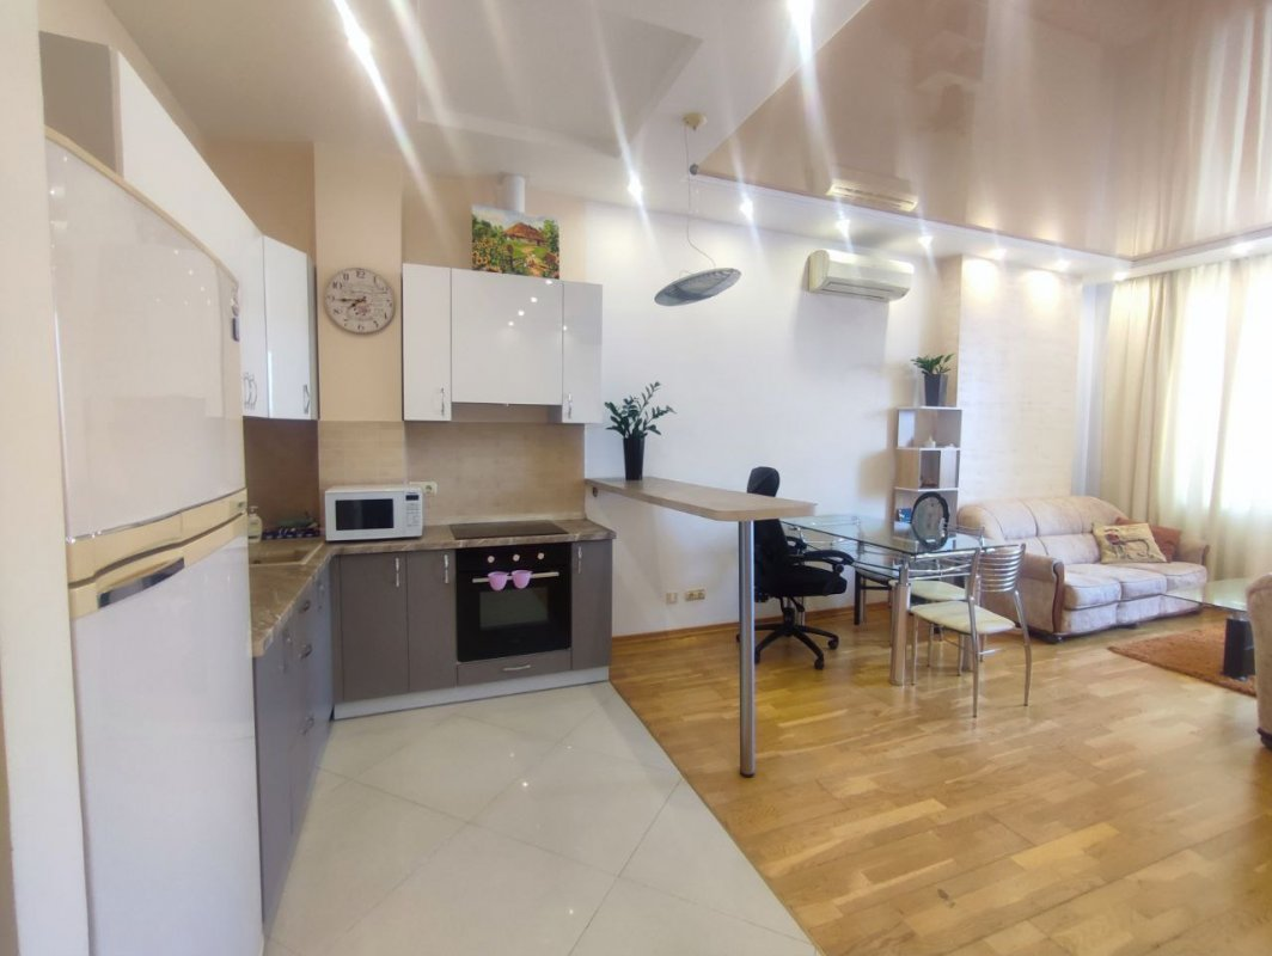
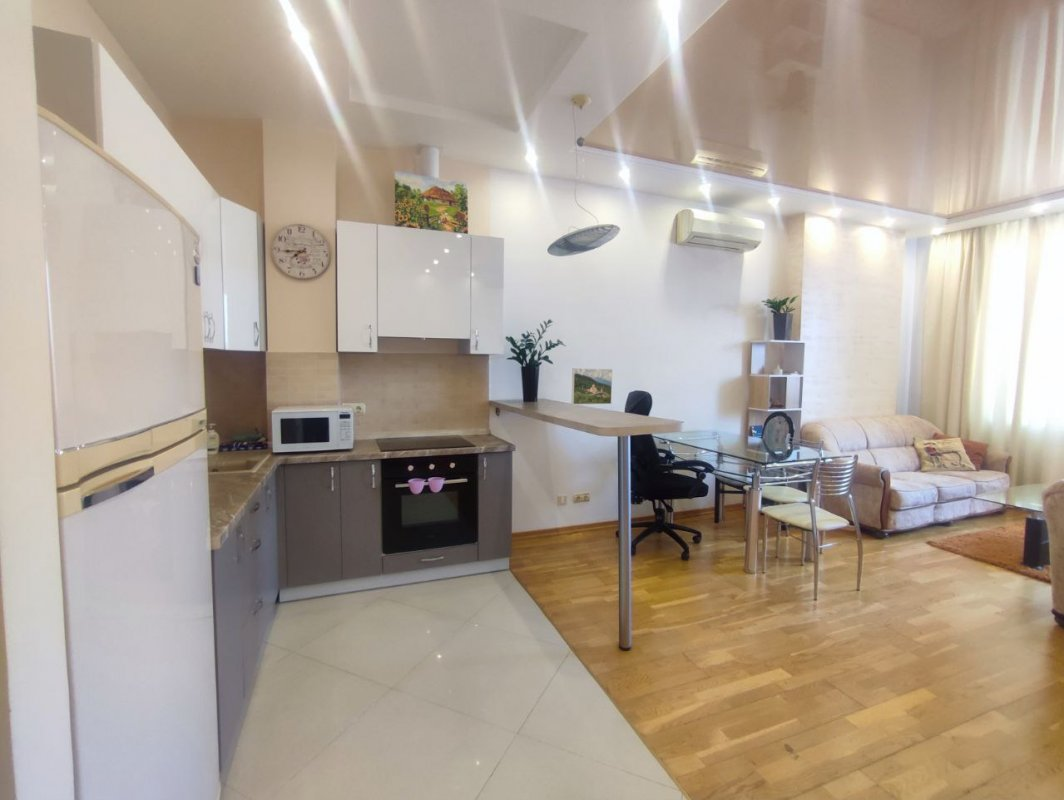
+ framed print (592, 386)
